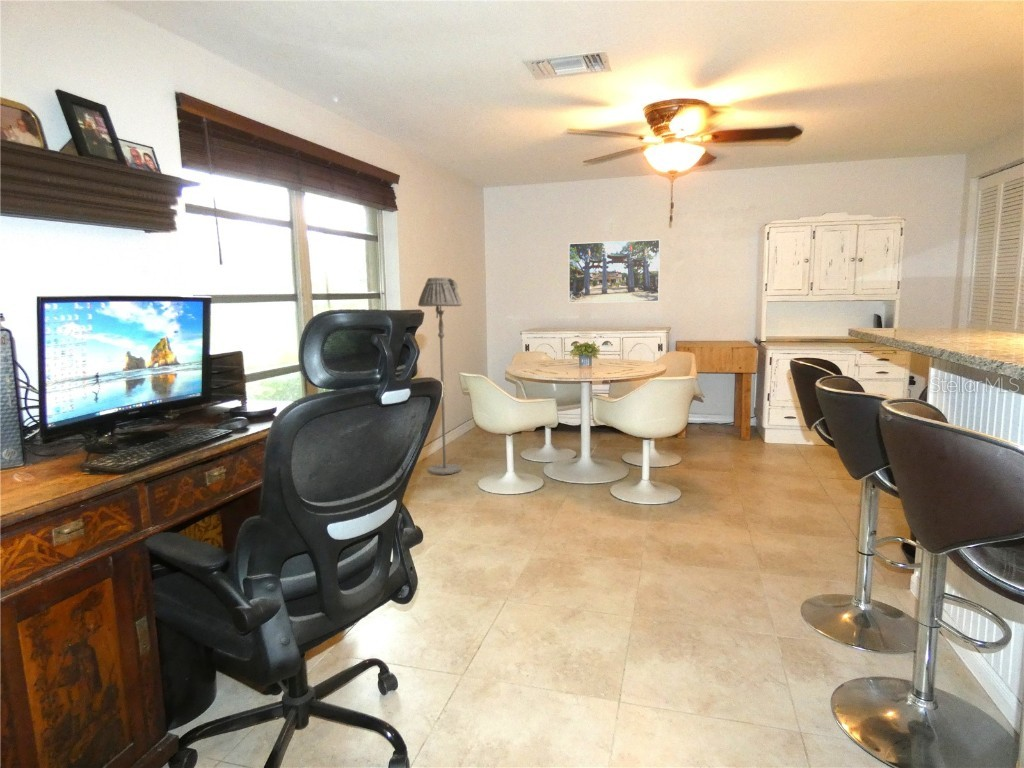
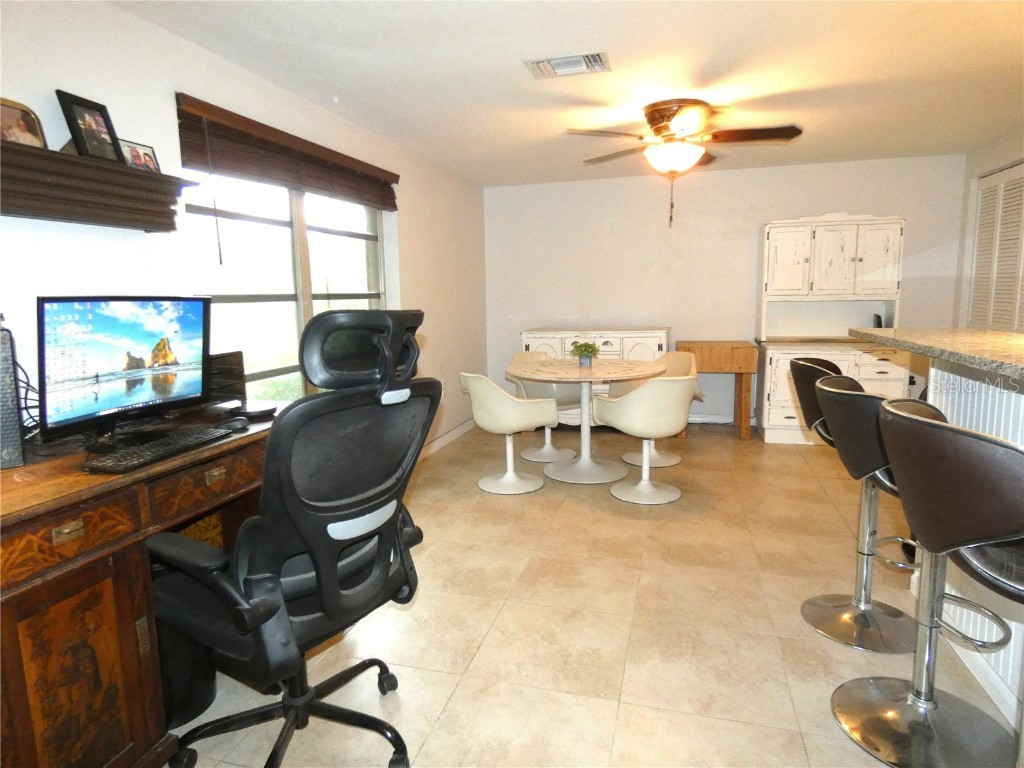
- floor lamp (442, 375)
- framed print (613, 272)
